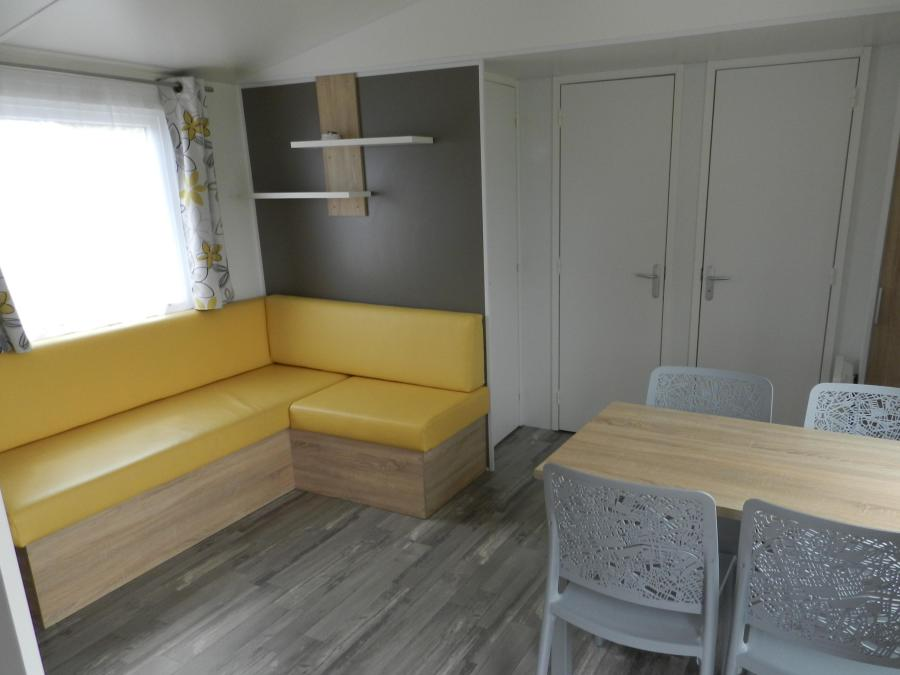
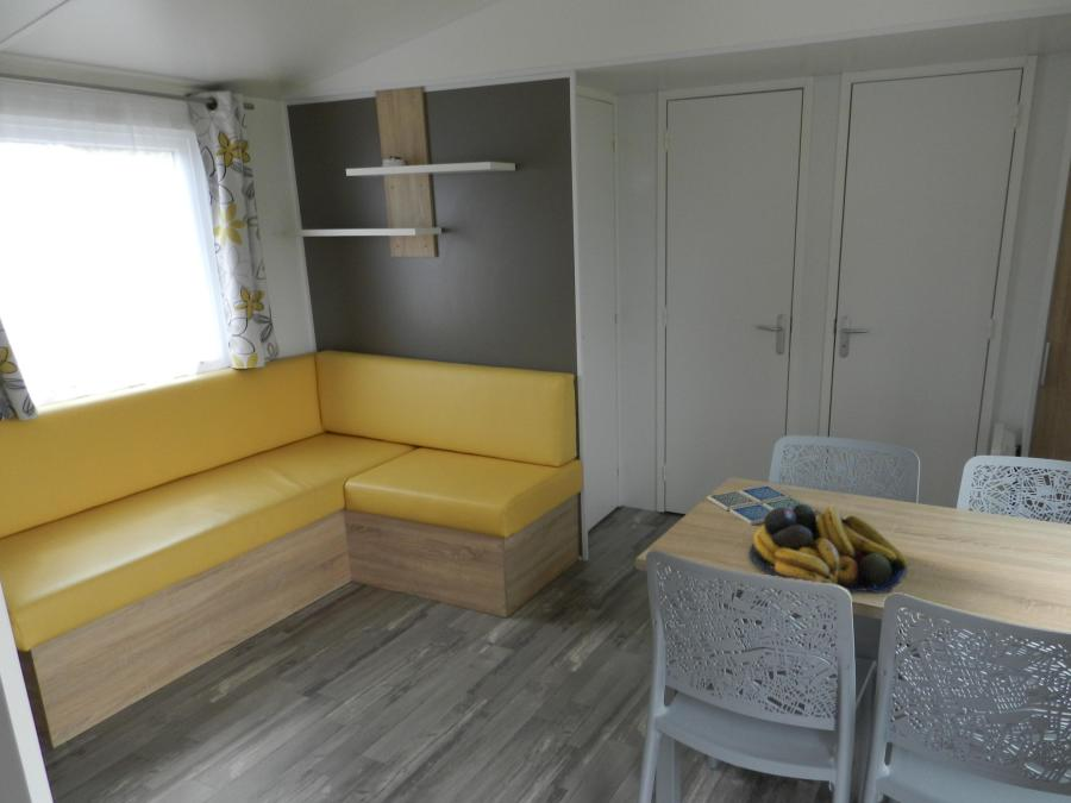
+ fruit bowl (825, 537)
+ drink coaster (759, 503)
